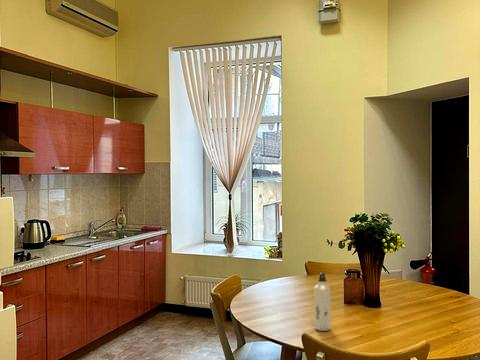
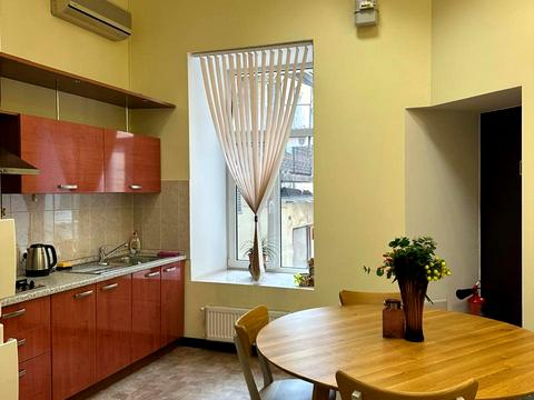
- water bottle (322, 300)
